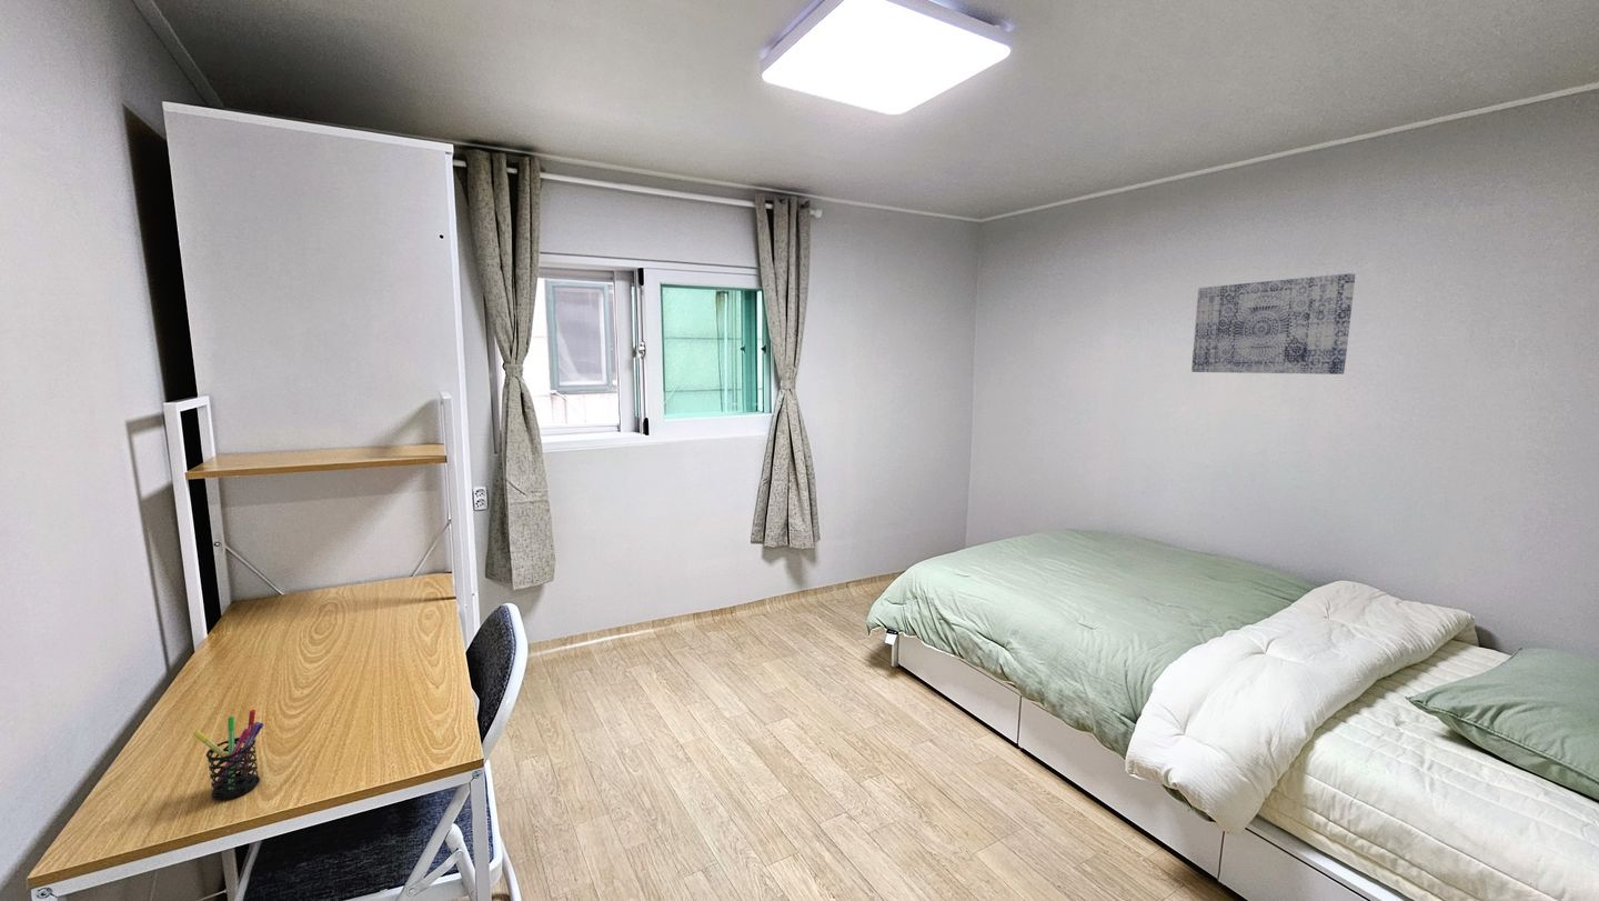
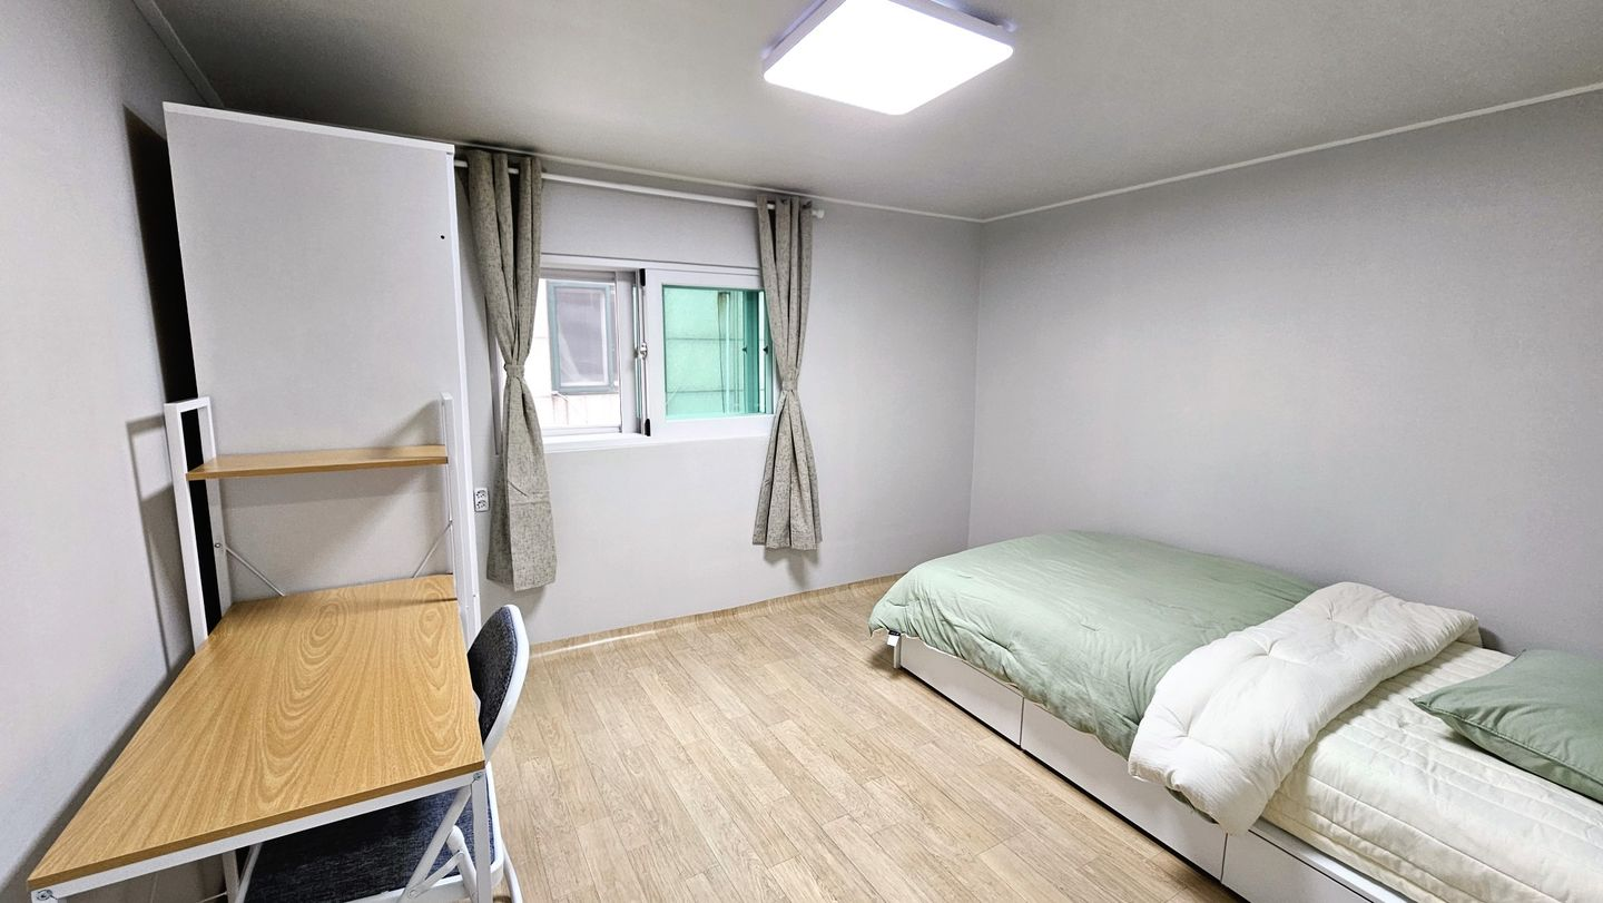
- pen holder (234, 749)
- wall art (1265, 327)
